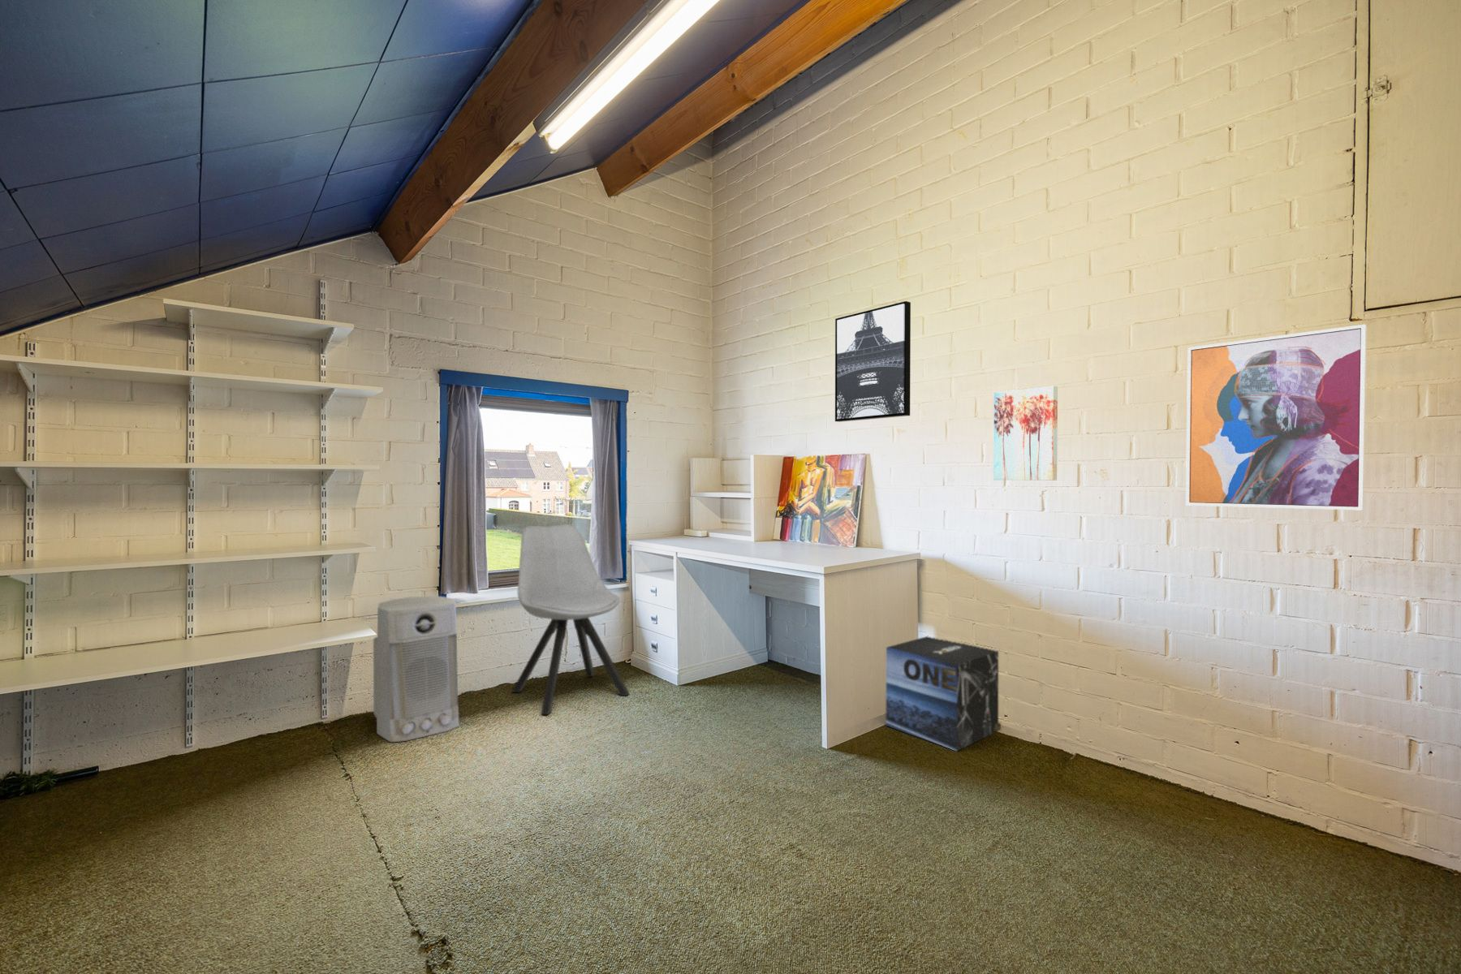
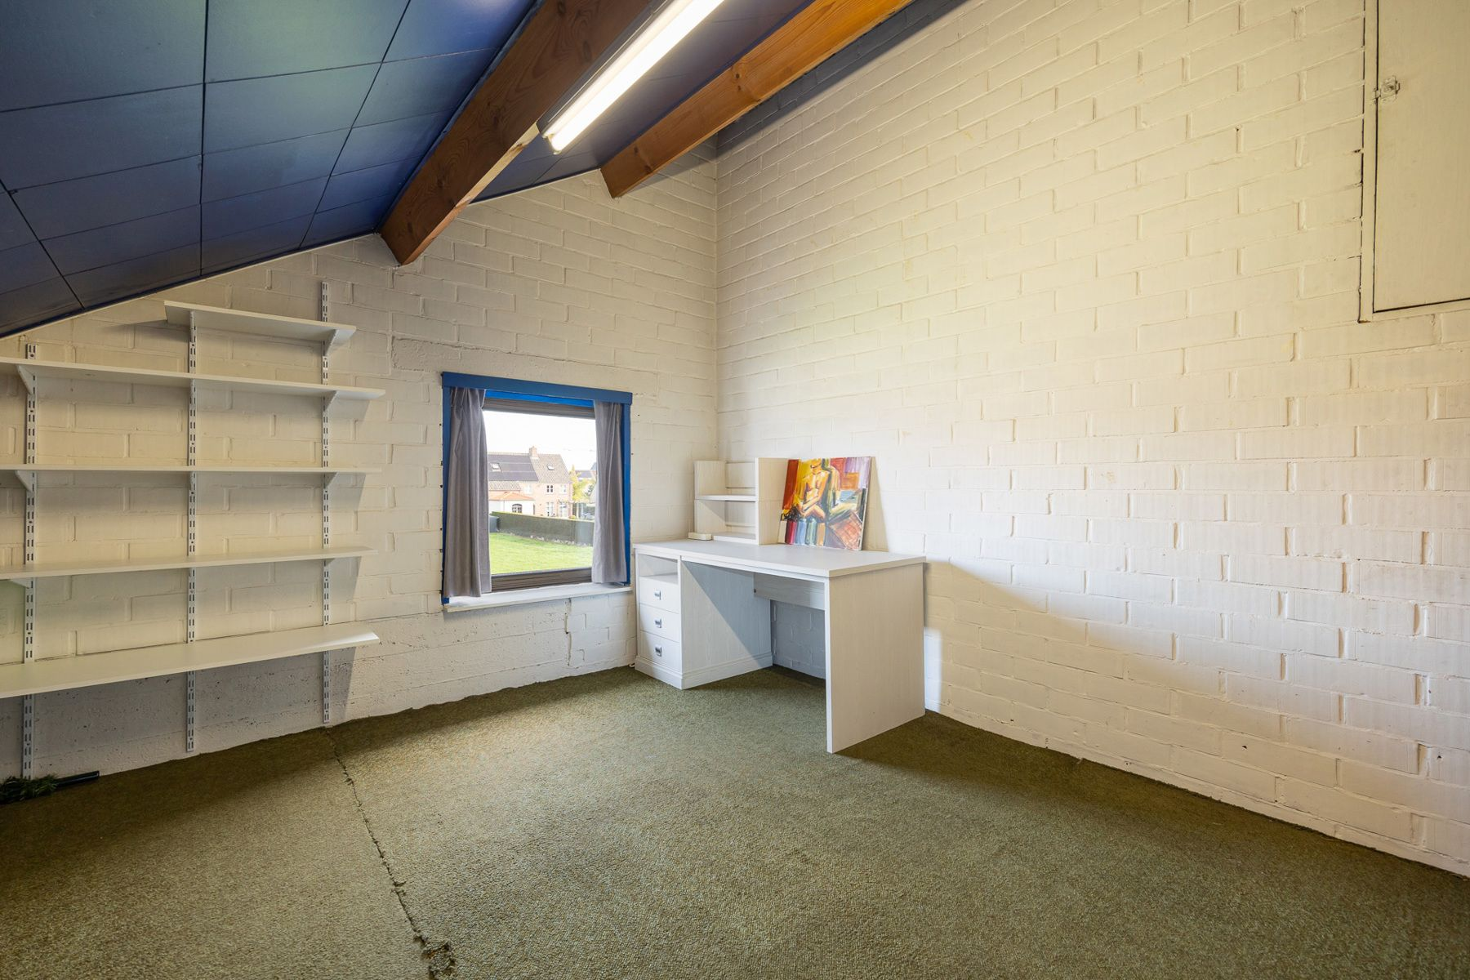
- chair (567, 610)
- wall art (1024, 434)
- air purifier (416, 663)
- cardboard box (942, 687)
- wall art (1269, 422)
- wall art (870, 364)
